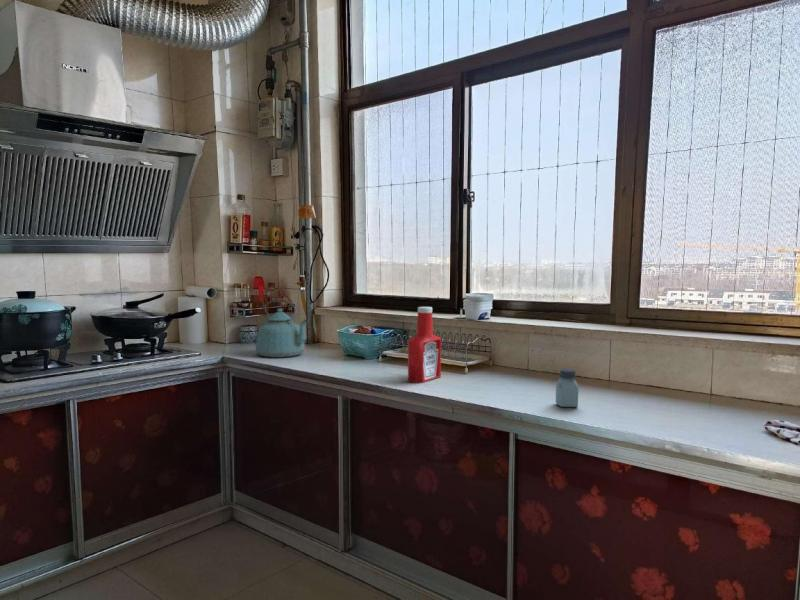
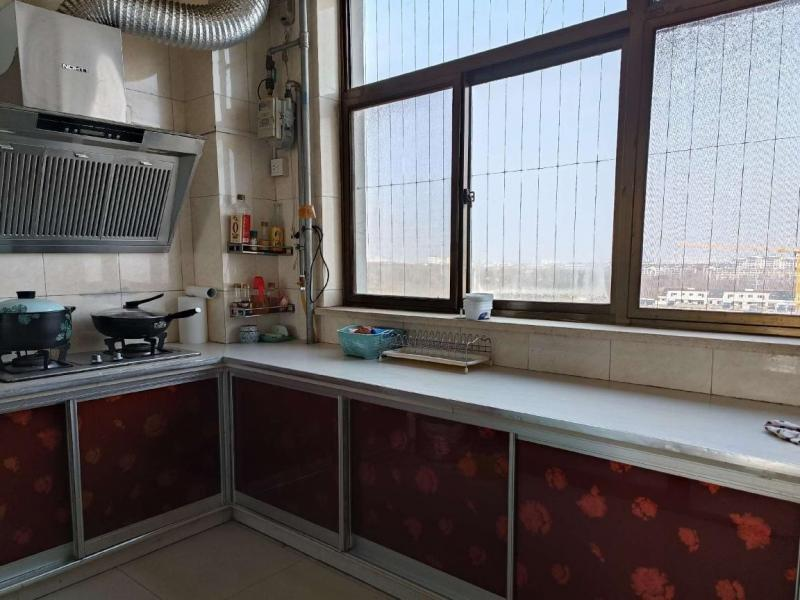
- soap bottle (424, 343)
- saltshaker (567, 387)
- kettle (283, 326)
